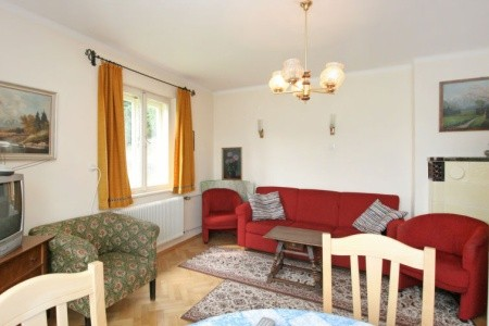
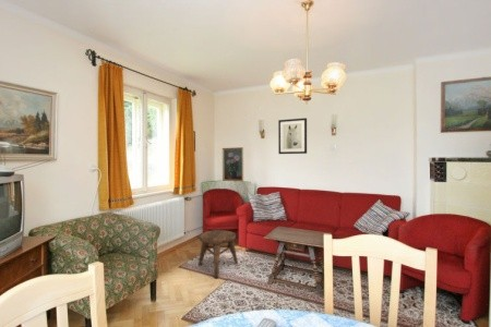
+ stool (217, 252)
+ wall art (292, 136)
